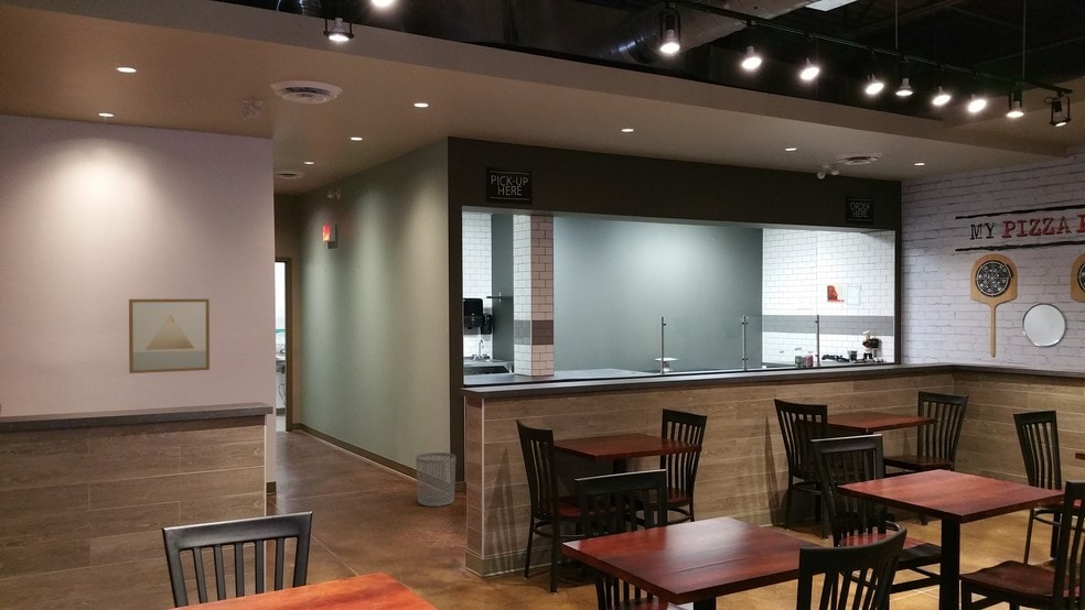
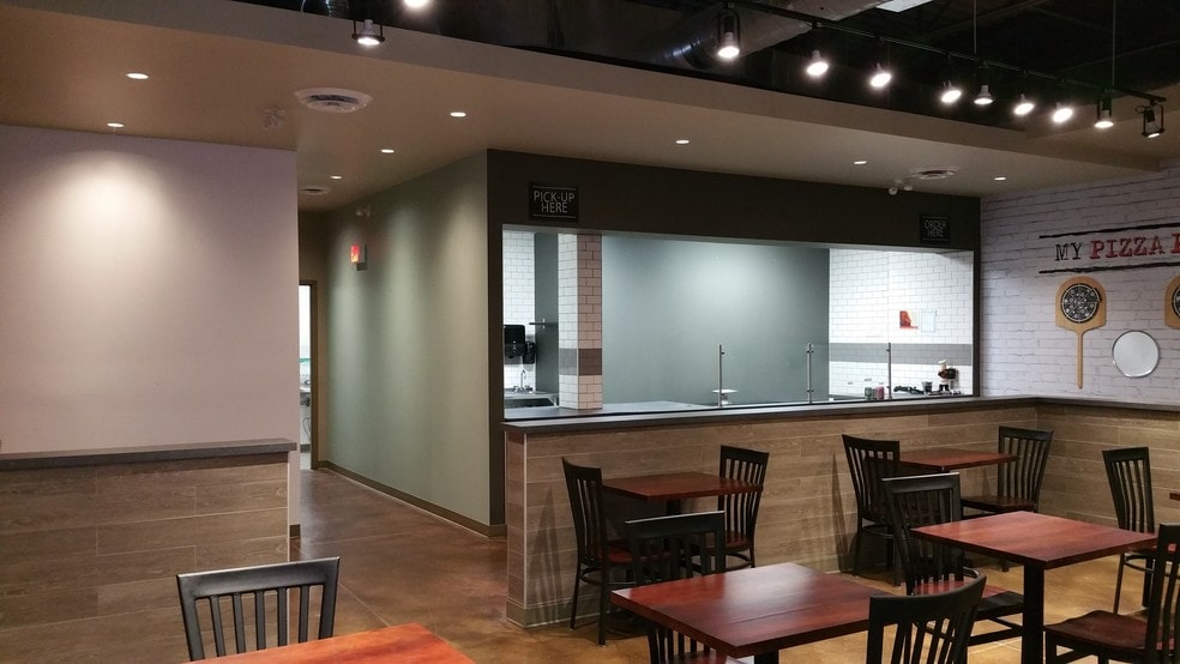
- wall art (170, 335)
- waste bin (436, 479)
